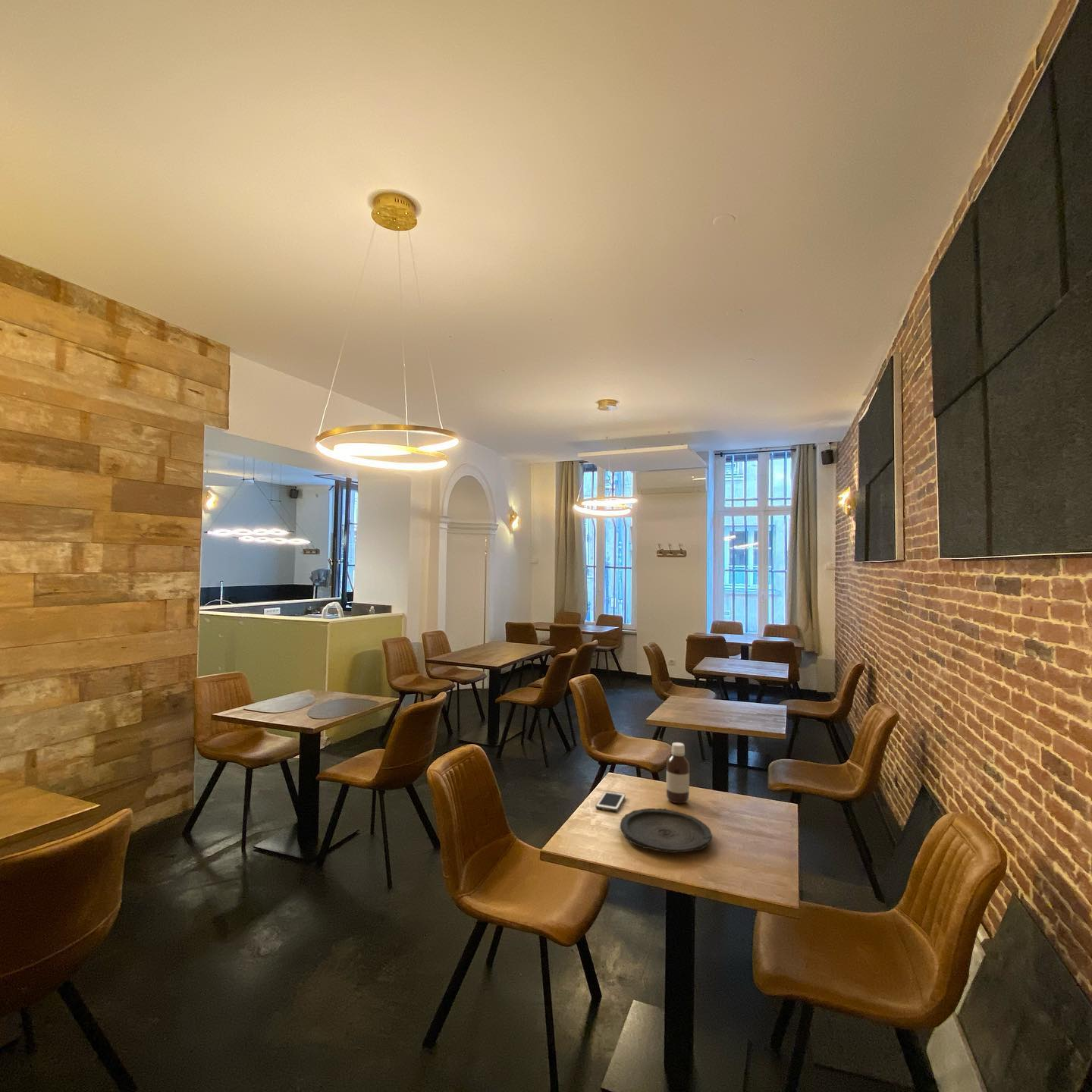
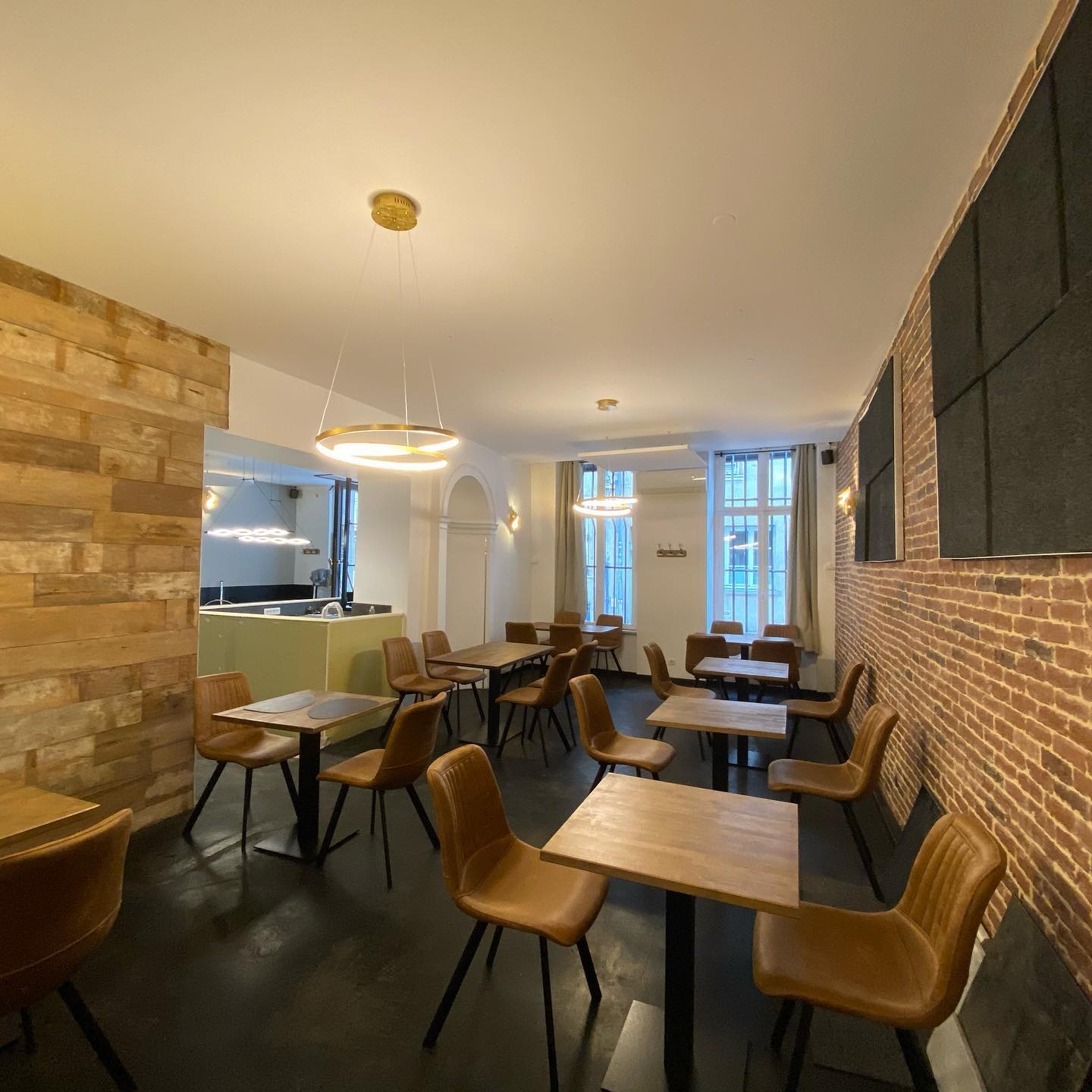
- bottle (677, 772)
- plate (664, 830)
- cell phone (610, 801)
